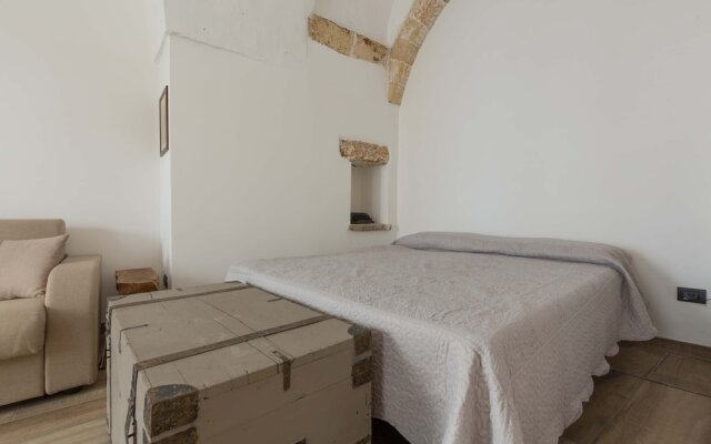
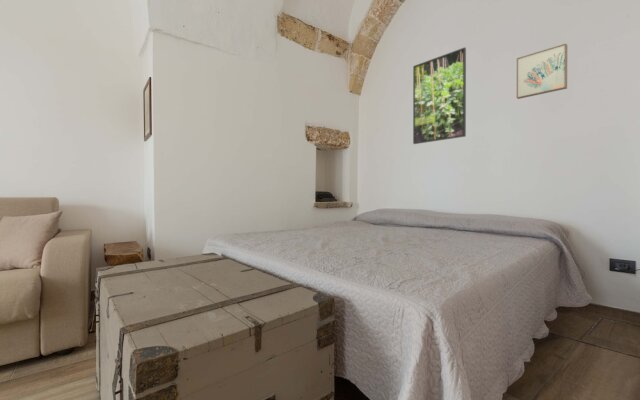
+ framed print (437, 99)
+ wall art (540, 72)
